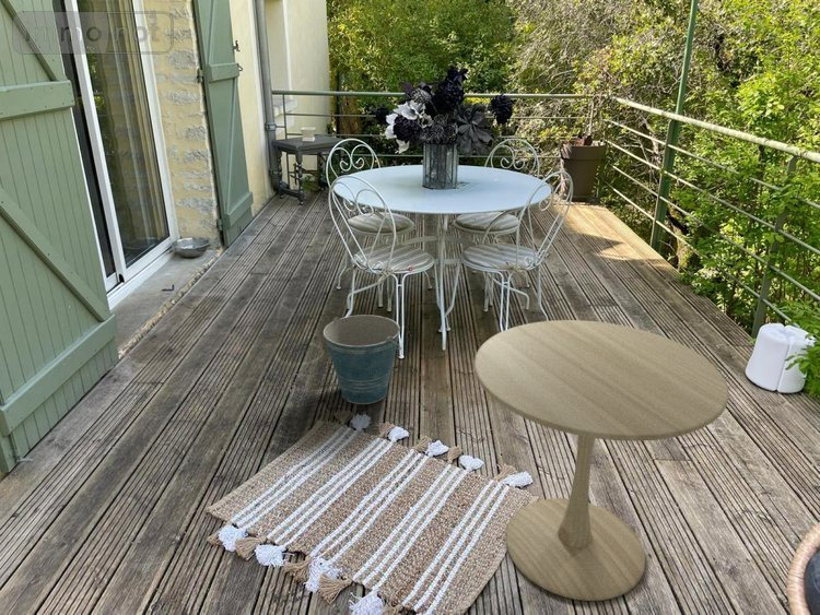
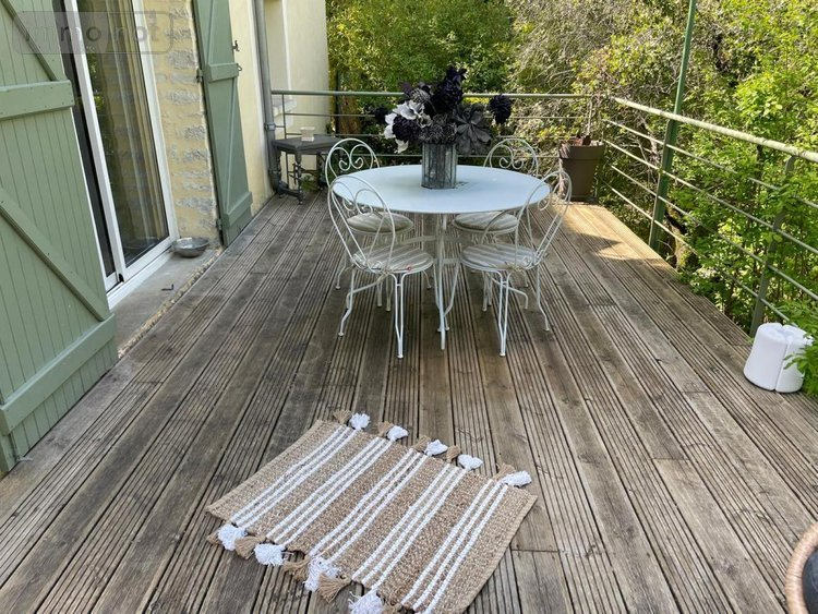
- side table (583, 462)
- bucket (363, 359)
